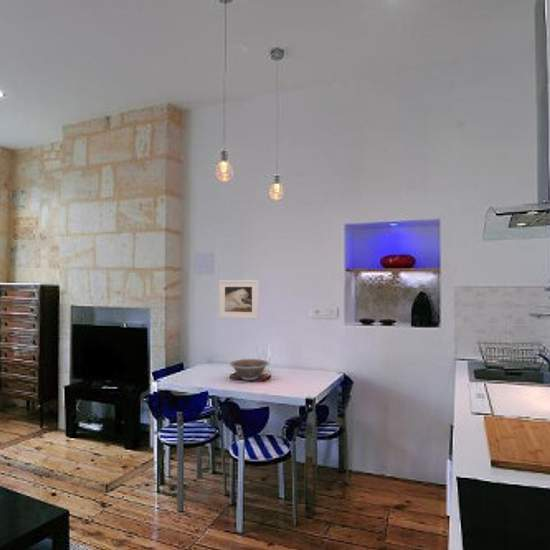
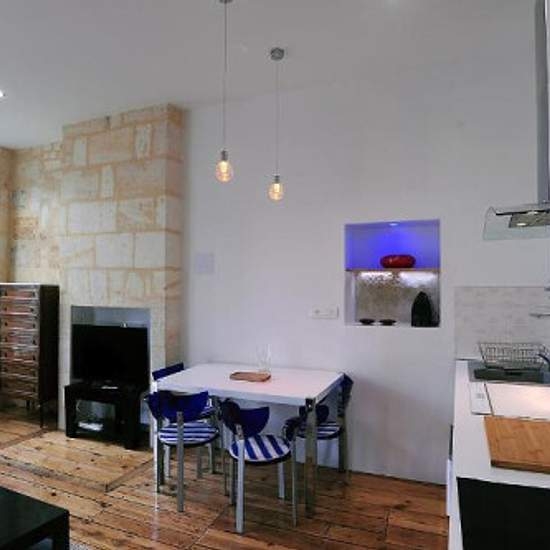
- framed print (238, 299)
- decorative bowl (249, 370)
